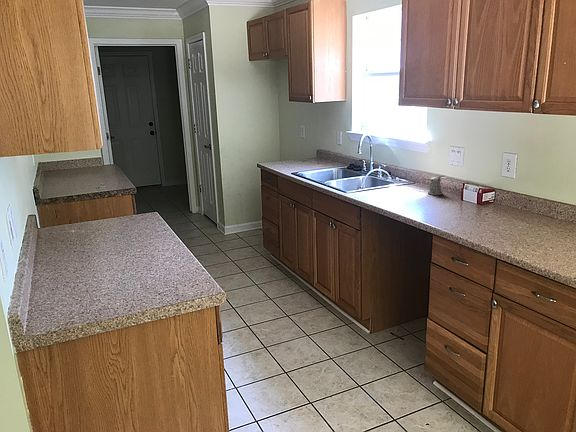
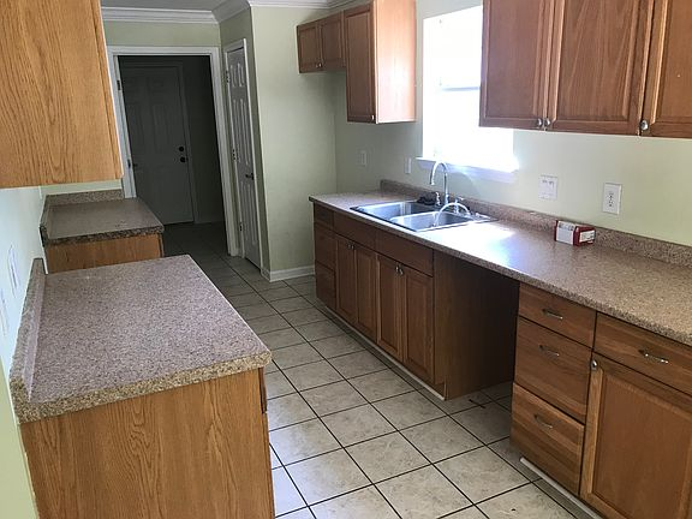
- pepper shaker (433, 184)
